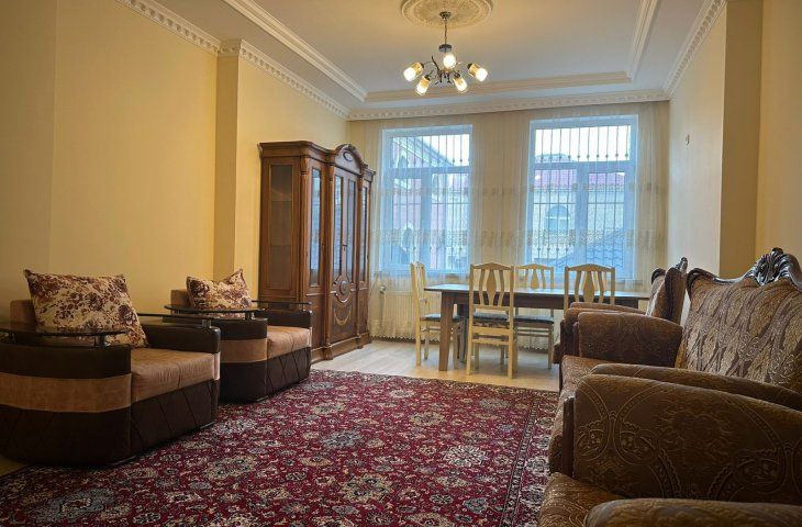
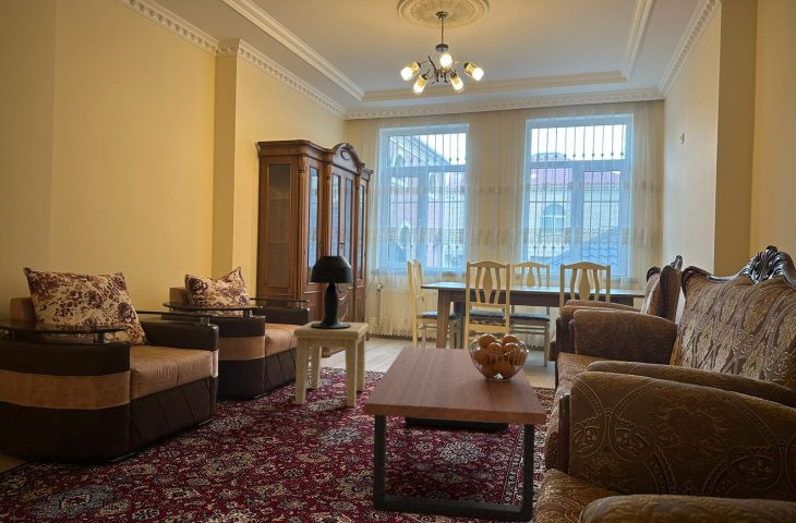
+ side table (321, 356)
+ table lamp (331, 291)
+ fruit basket (497, 355)
+ coffee table (455, 415)
